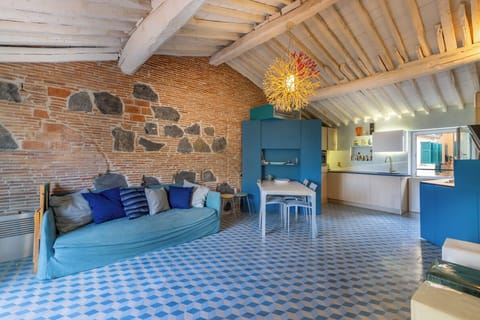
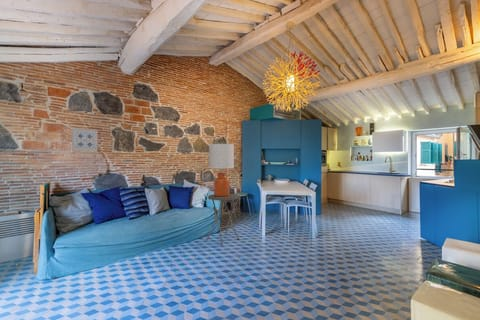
+ side table (229, 217)
+ wall art (85, 140)
+ lamp (221, 170)
